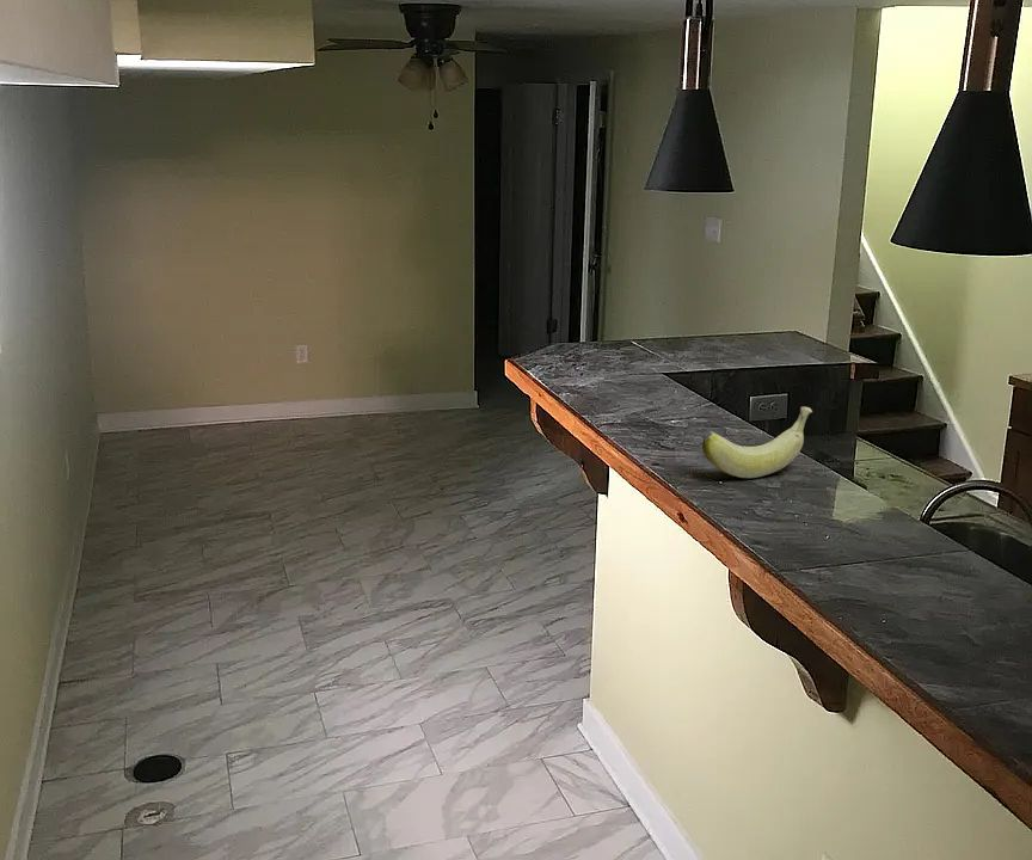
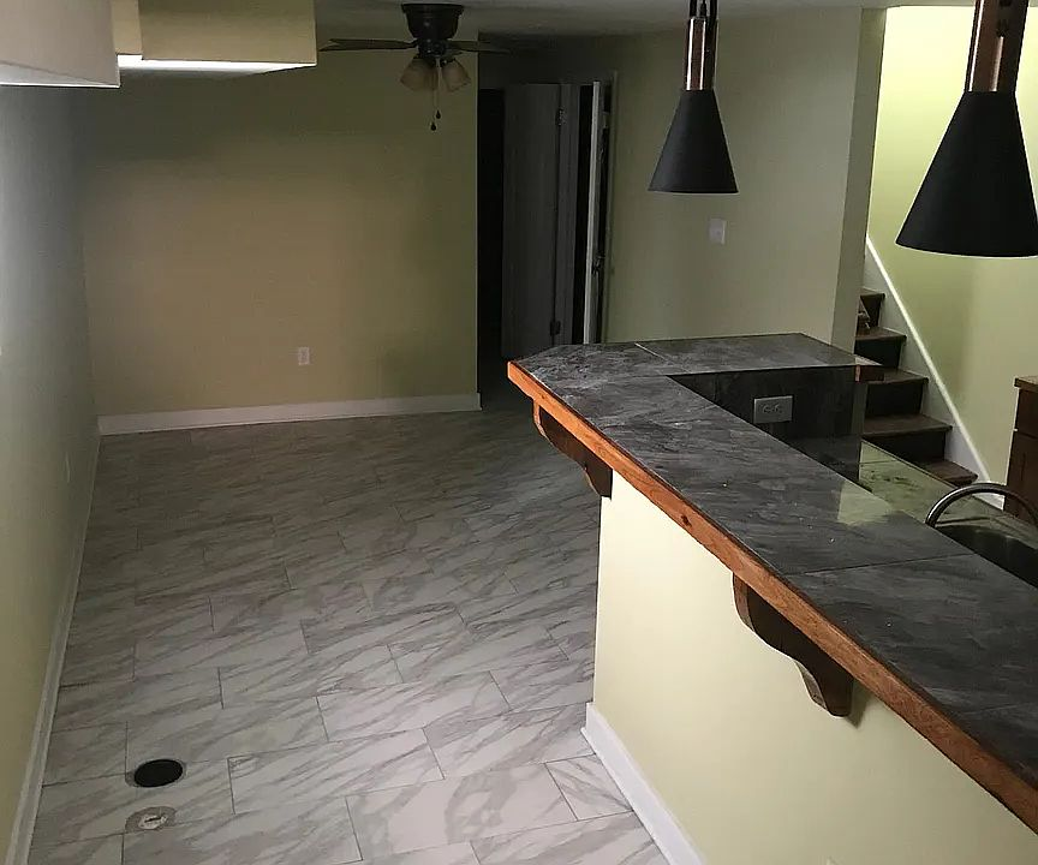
- banana (757, 446)
